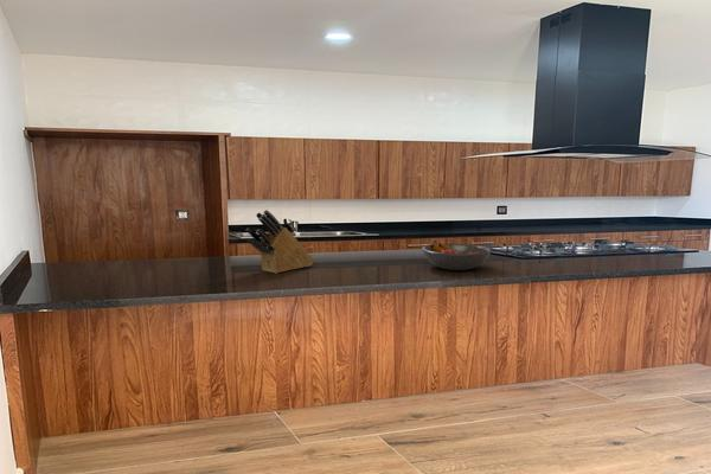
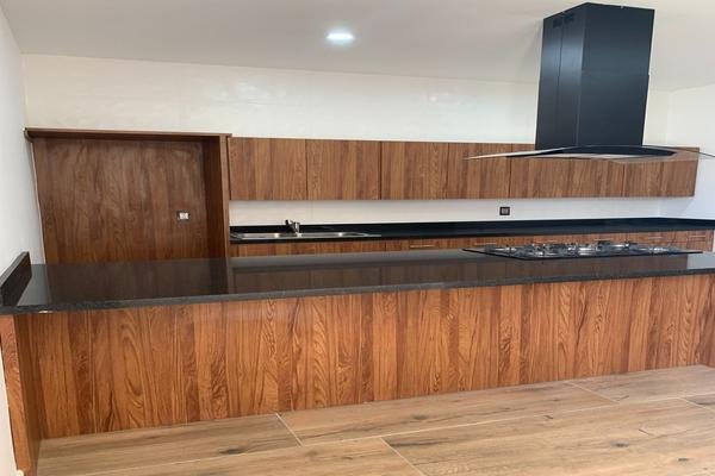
- knife block (281, 239)
- fruit bowl (455, 255)
